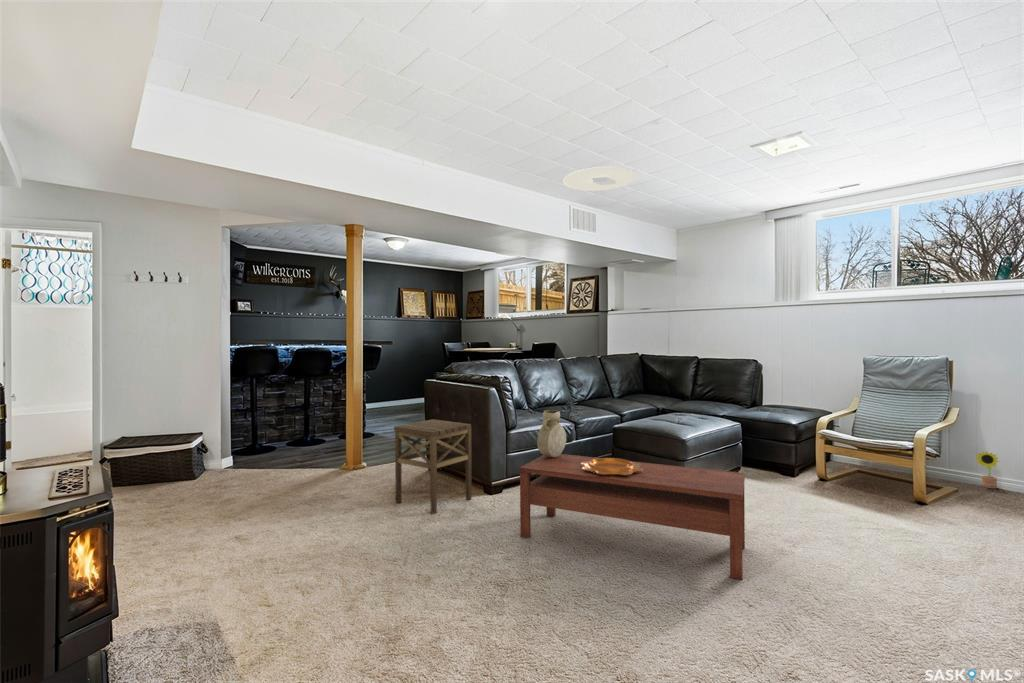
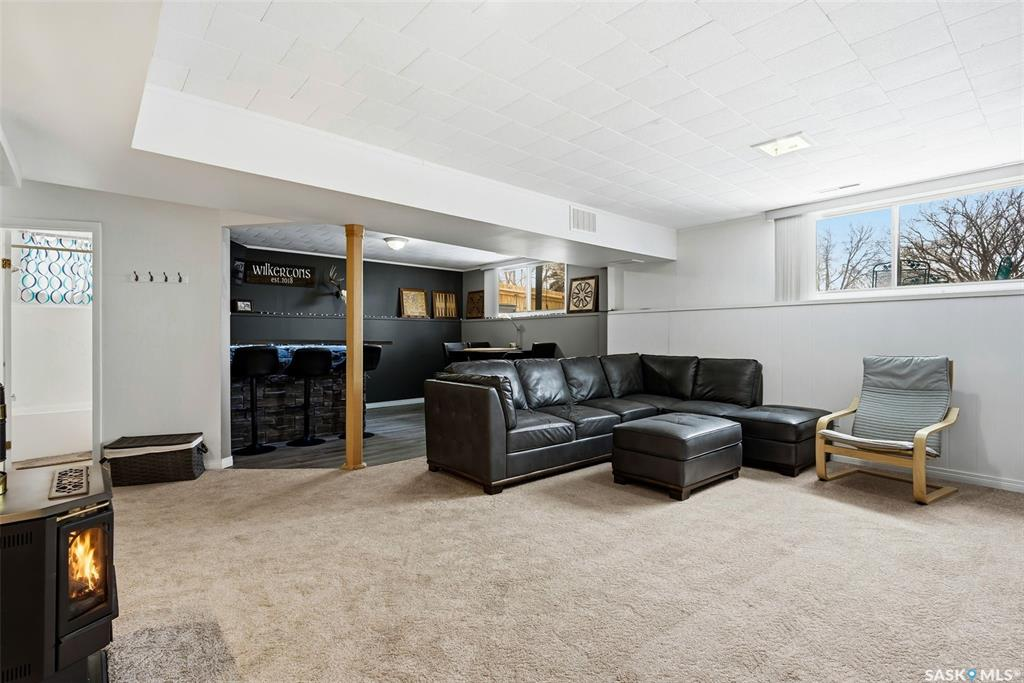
- side table (433, 463)
- coffee table (629, 505)
- decorative bowl (611, 466)
- decorative plant (988, 468)
- ceiling light (599, 176)
- vase (551, 433)
